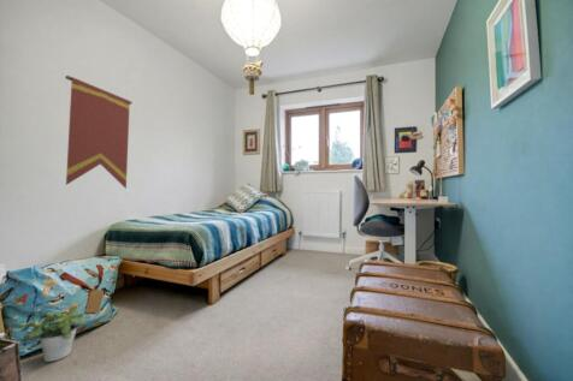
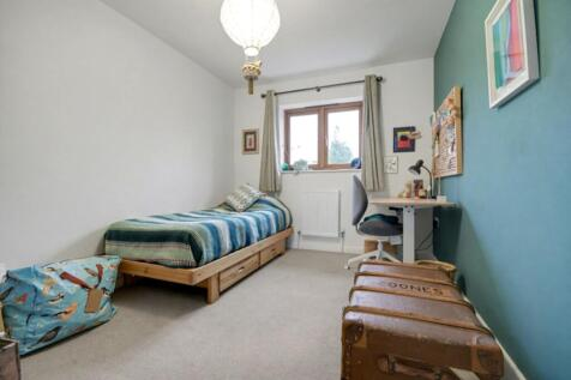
- pennant (100, 137)
- potted plant (53, 334)
